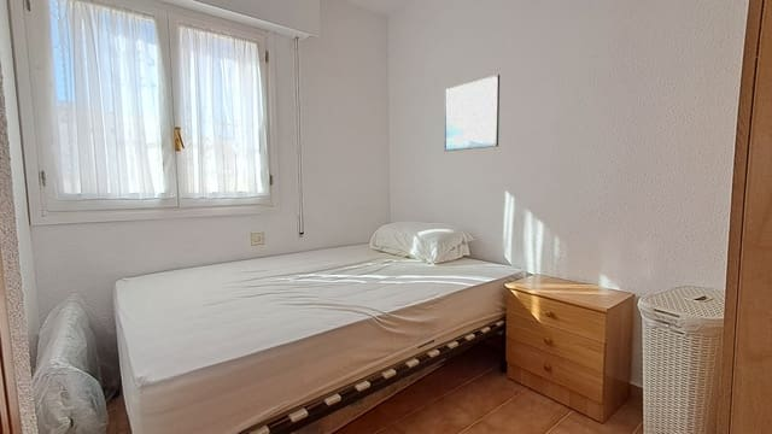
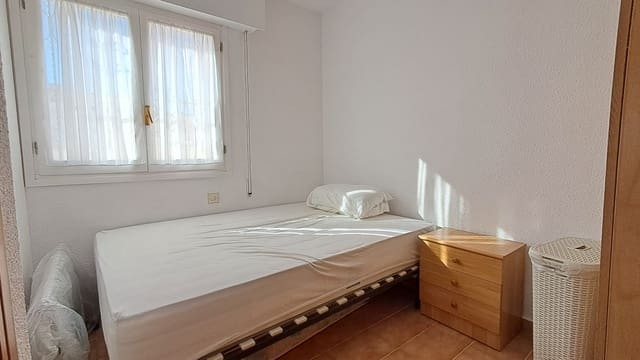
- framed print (469, 116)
